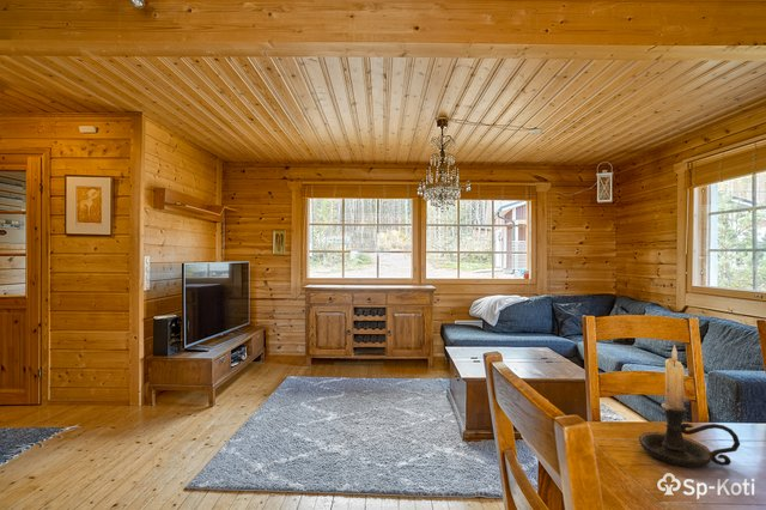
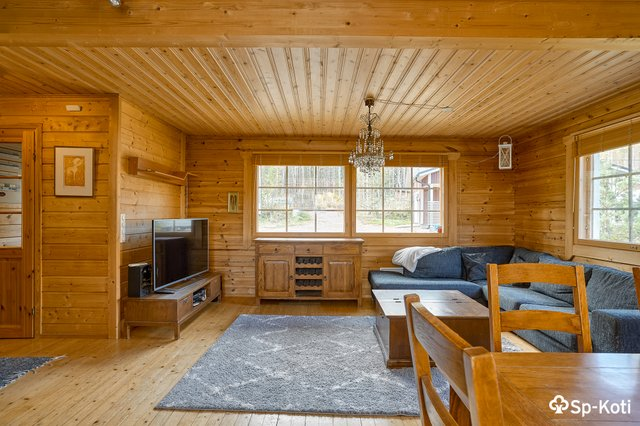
- candle holder (685, 400)
